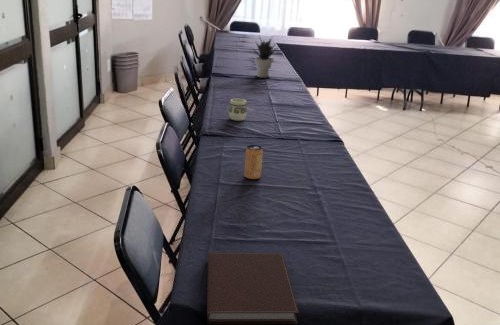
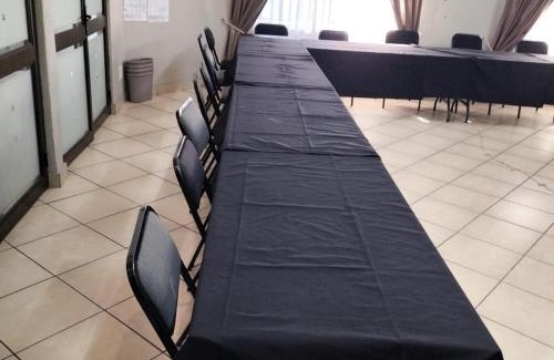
- notebook (248, 284)
- potted plant (265, 56)
- cup (237, 109)
- beverage can (253, 162)
